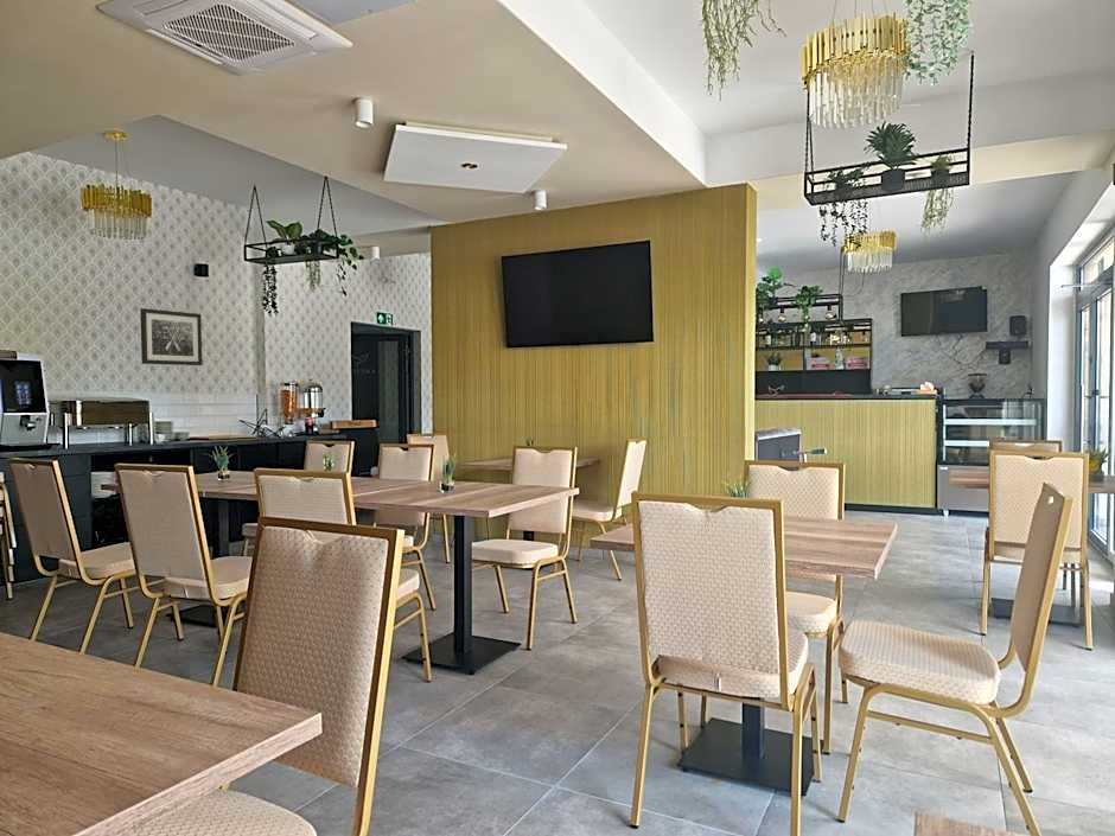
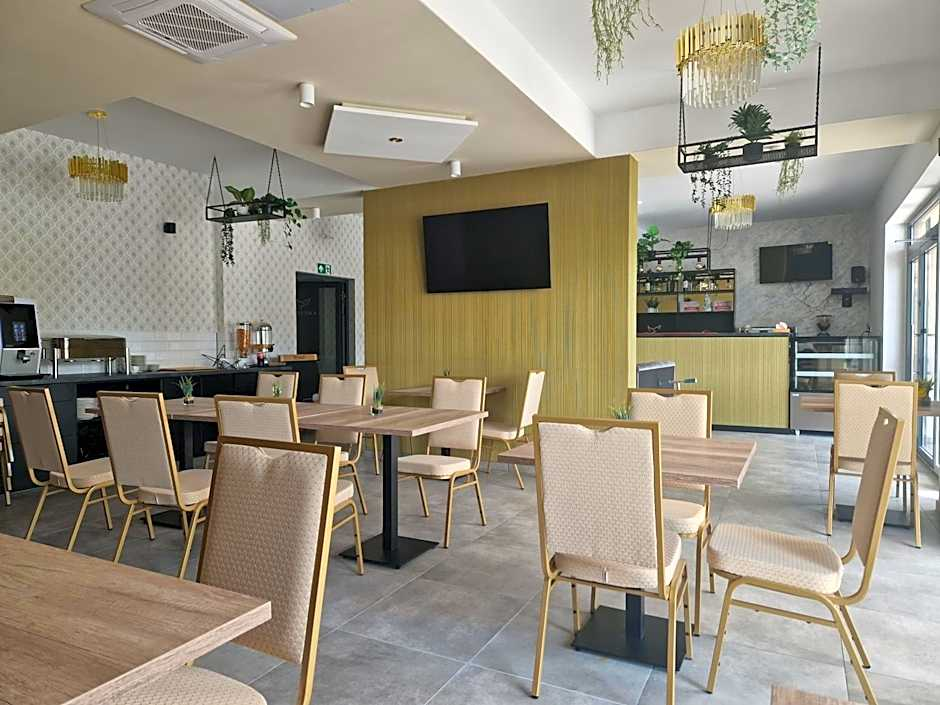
- wall art (172, 338)
